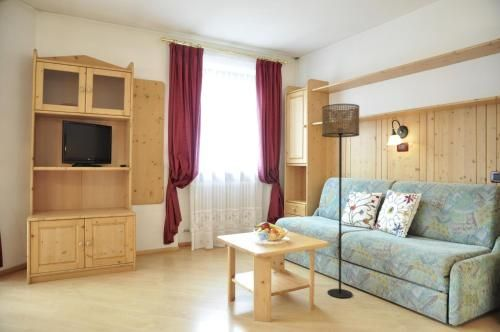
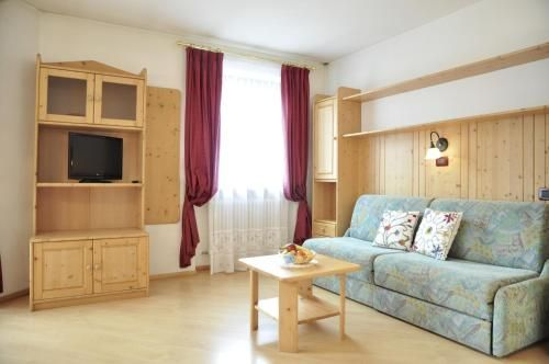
- floor lamp (340, 199)
